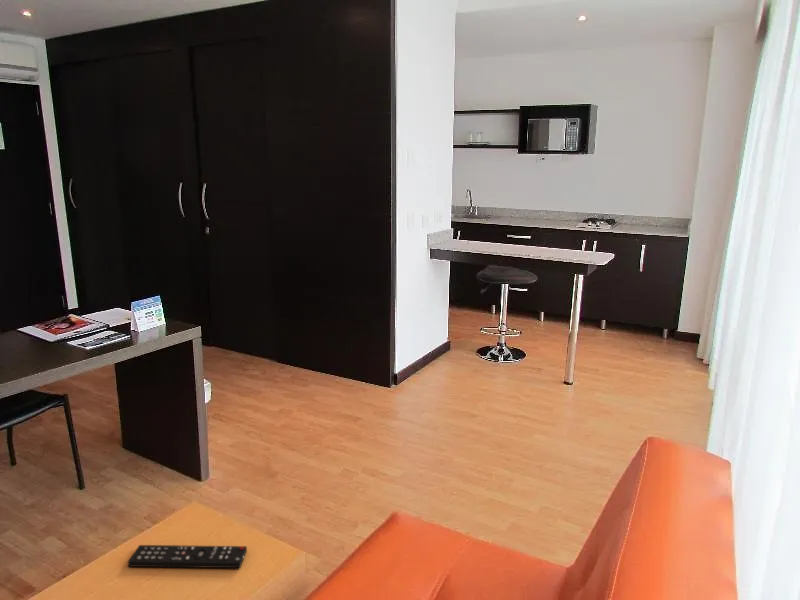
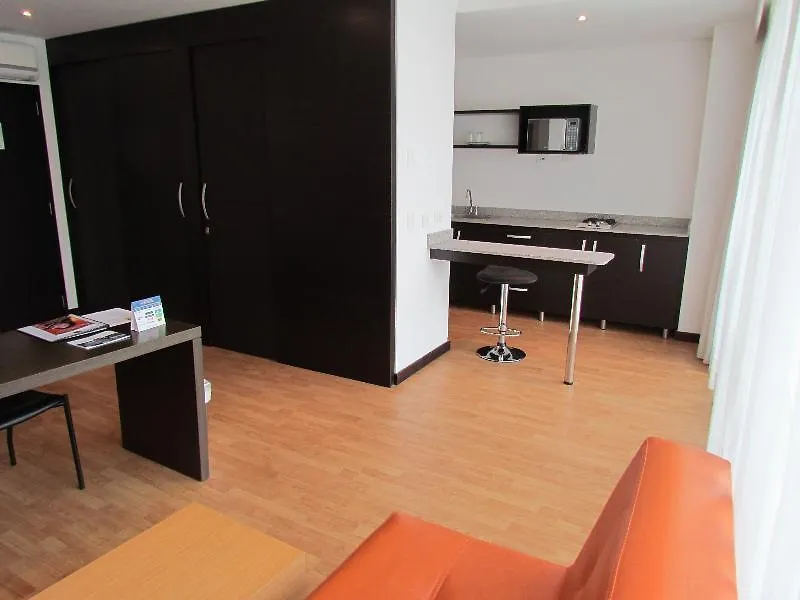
- remote control (189, 555)
